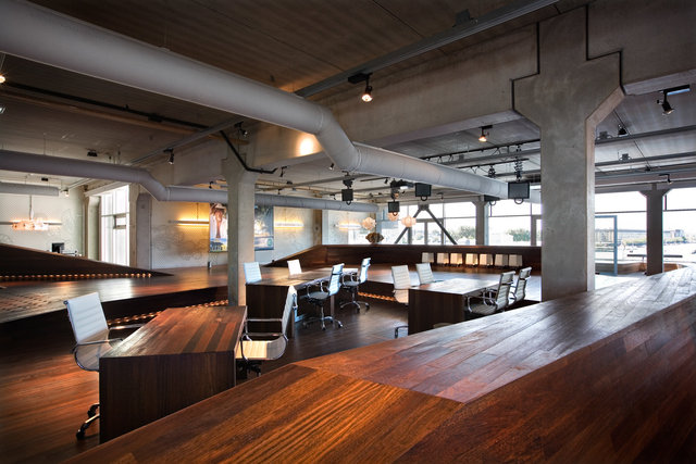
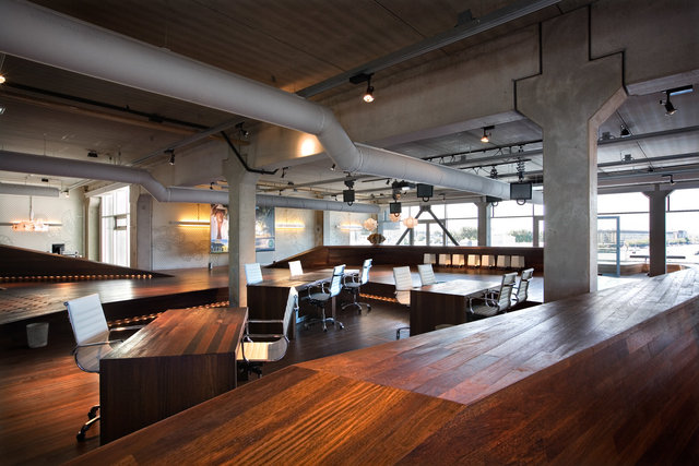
+ wastebasket (37, 335)
